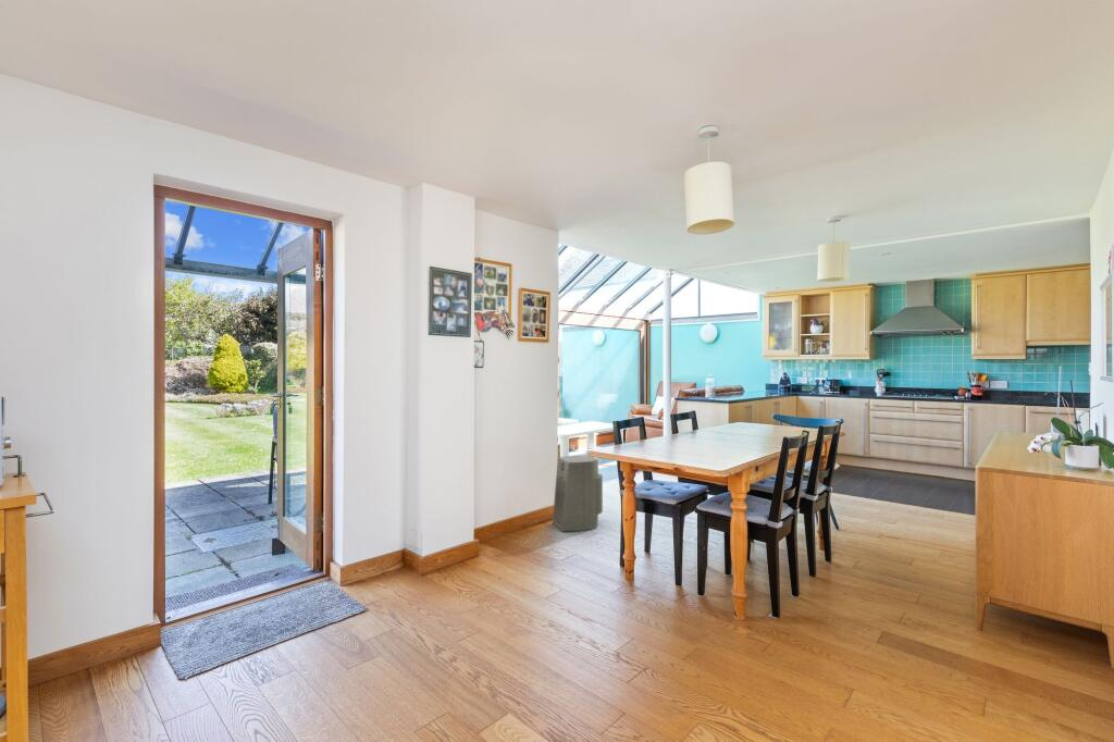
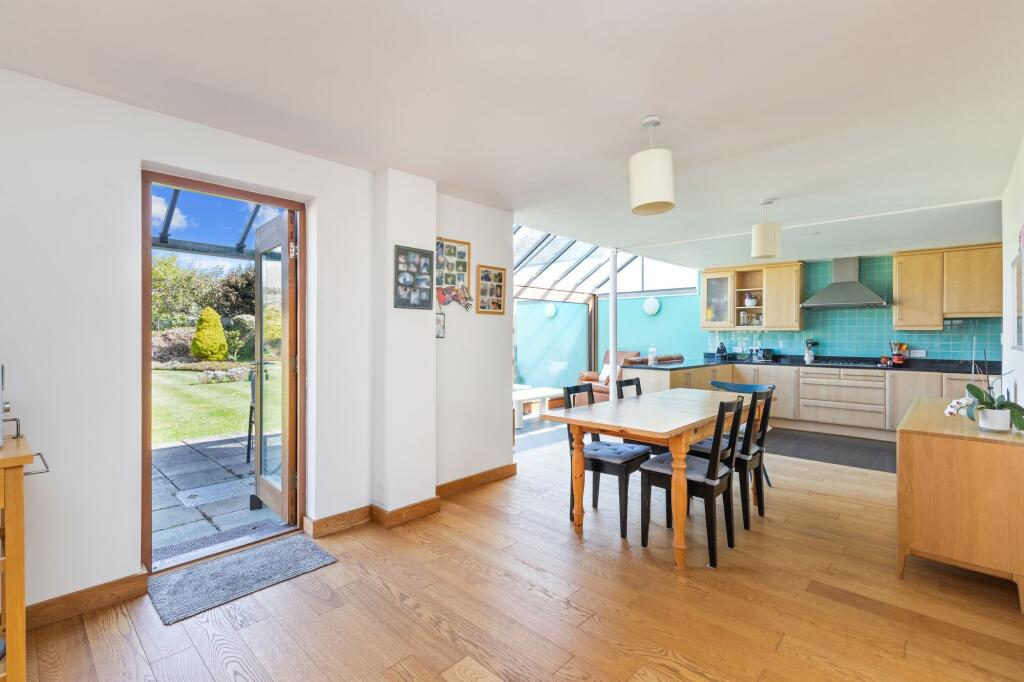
- fan (579, 491)
